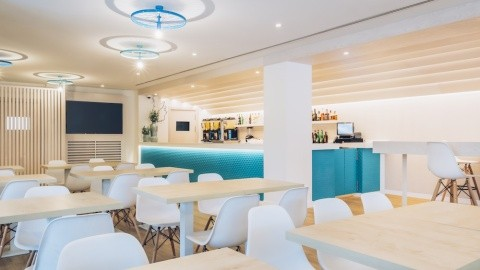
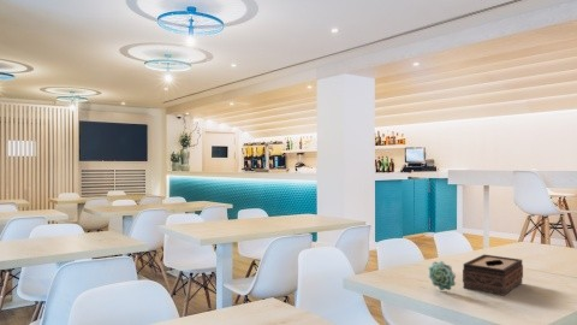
+ tissue box (493, 273)
+ succulent plant (441, 274)
